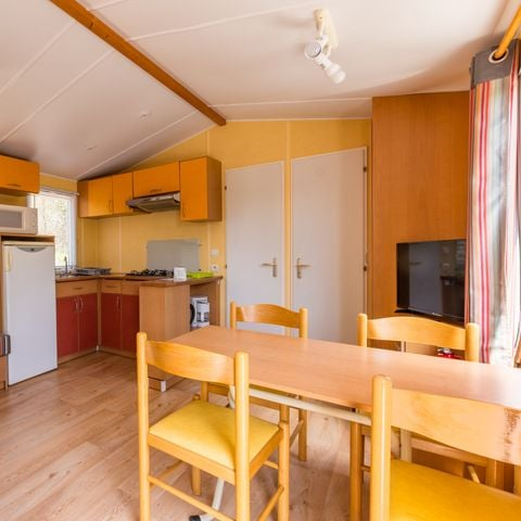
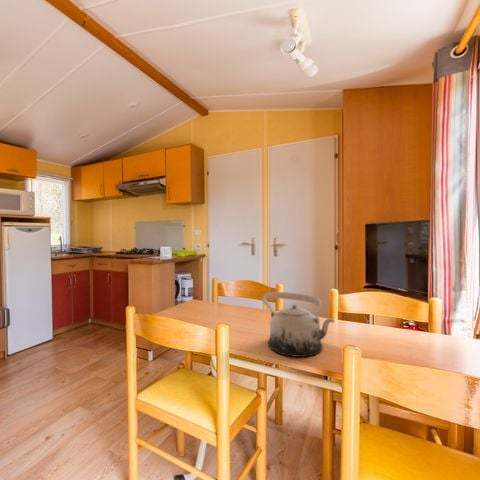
+ teapot (299, 318)
